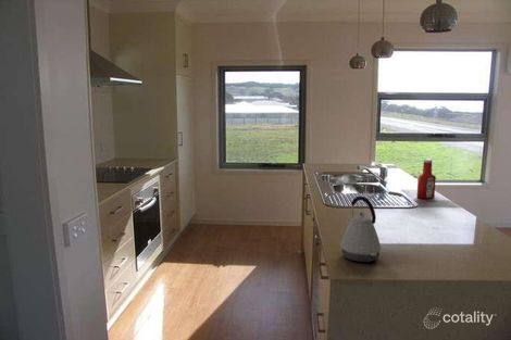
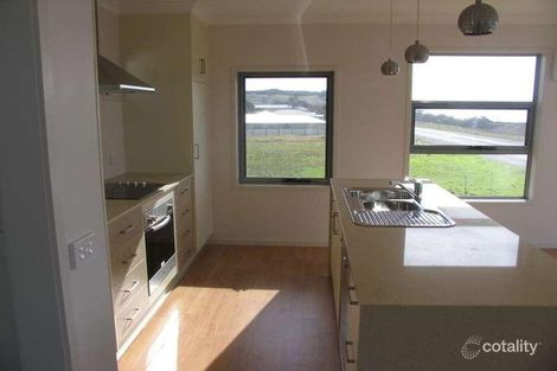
- kettle (360, 226)
- soap bottle (426, 178)
